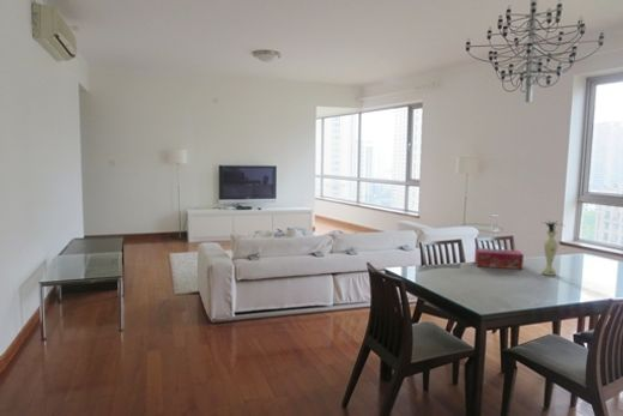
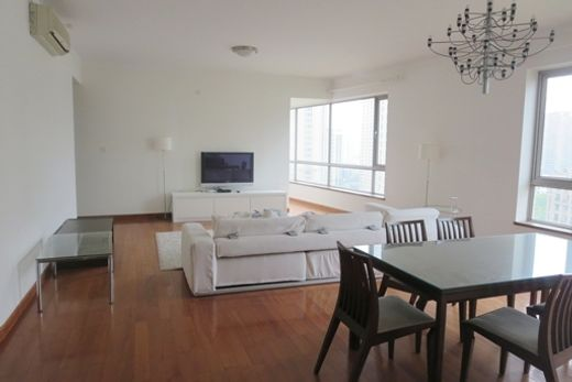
- vase (551, 247)
- tissue box (497, 258)
